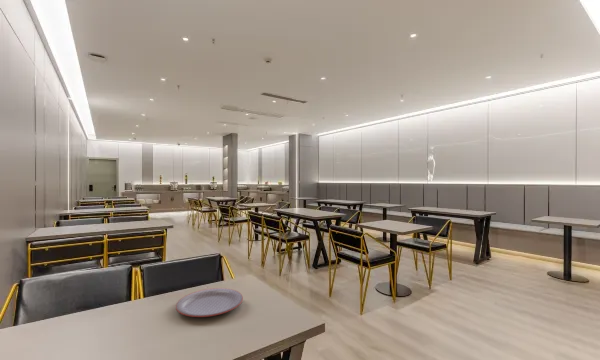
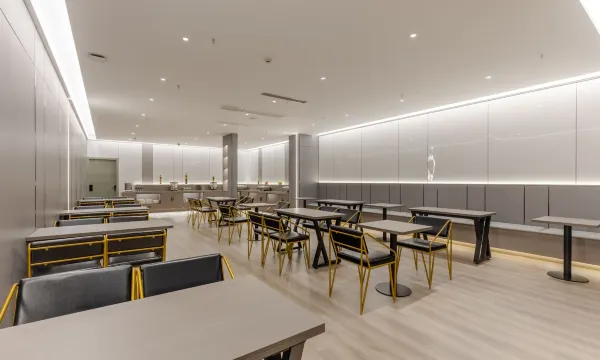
- plate (210, 303)
